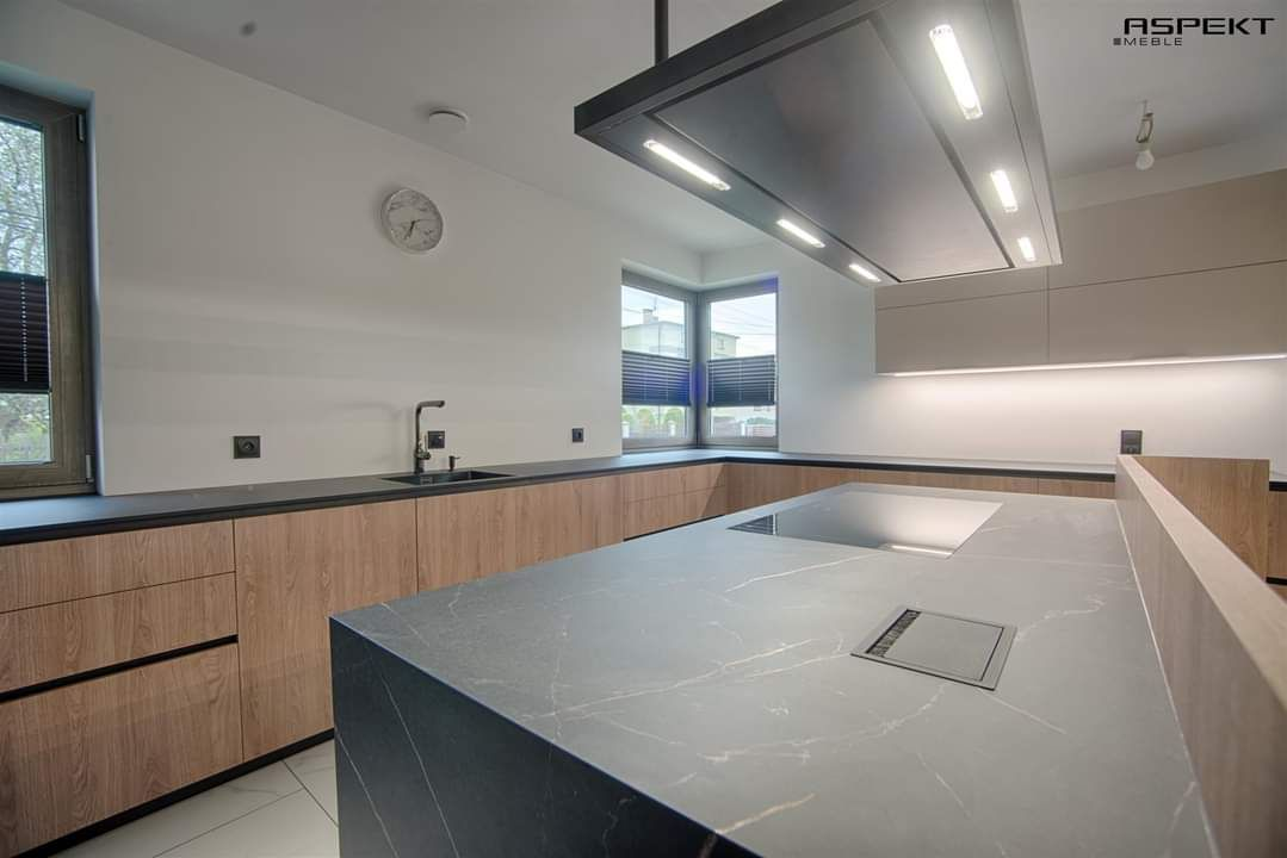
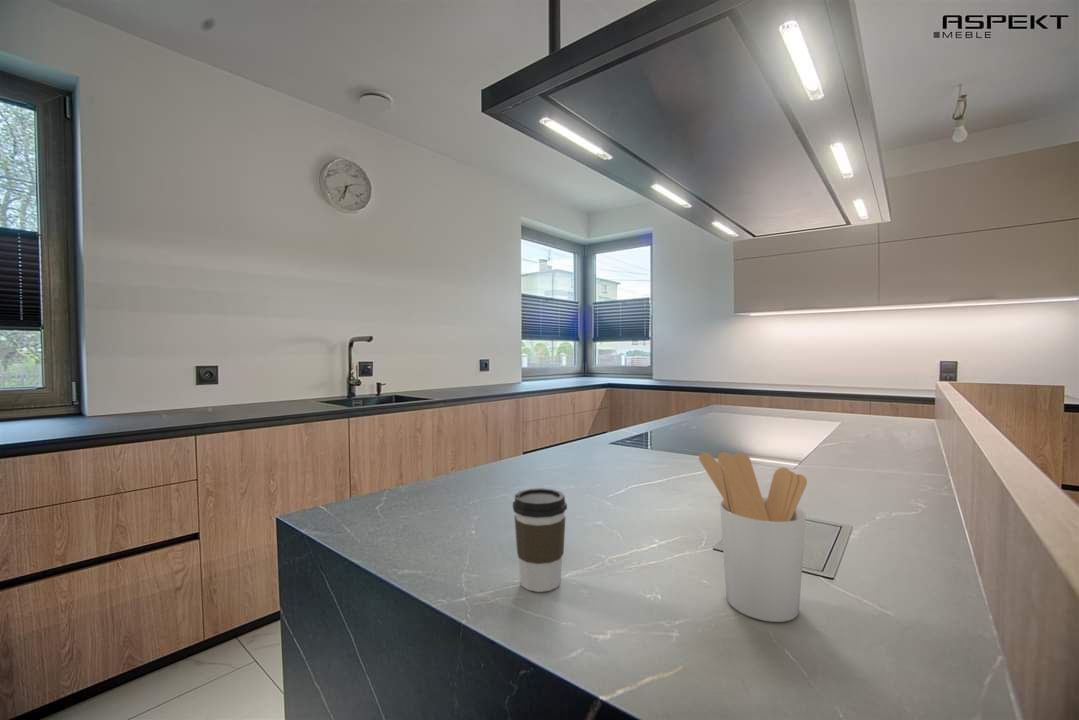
+ utensil holder (748, 524)
+ coffee cup (540, 538)
